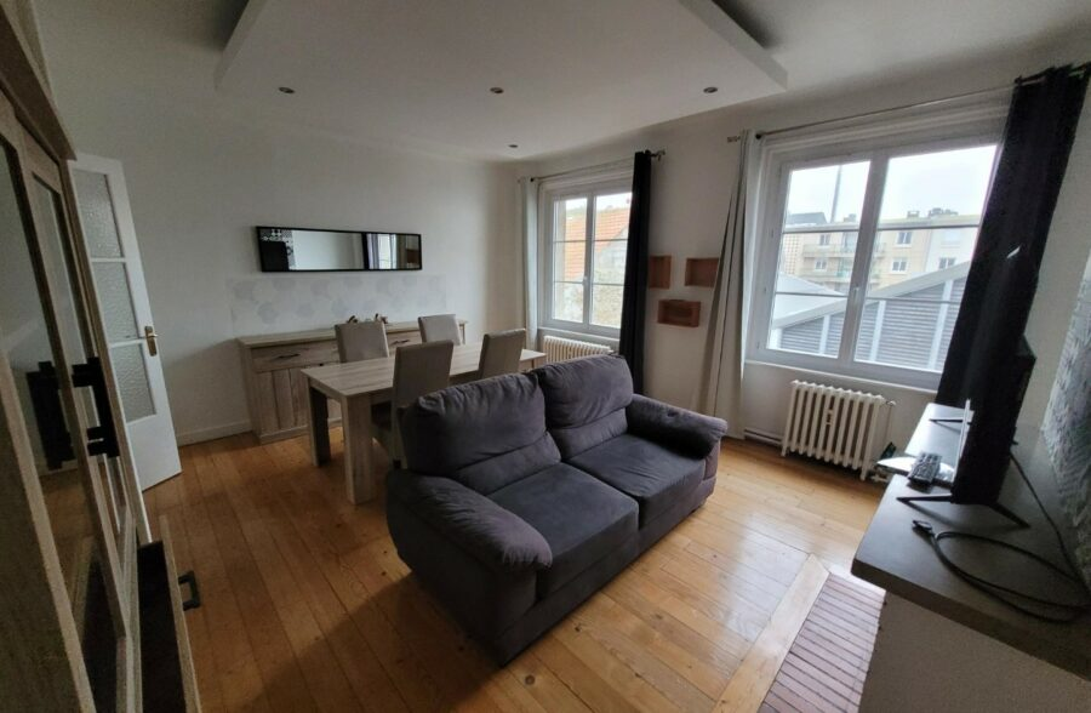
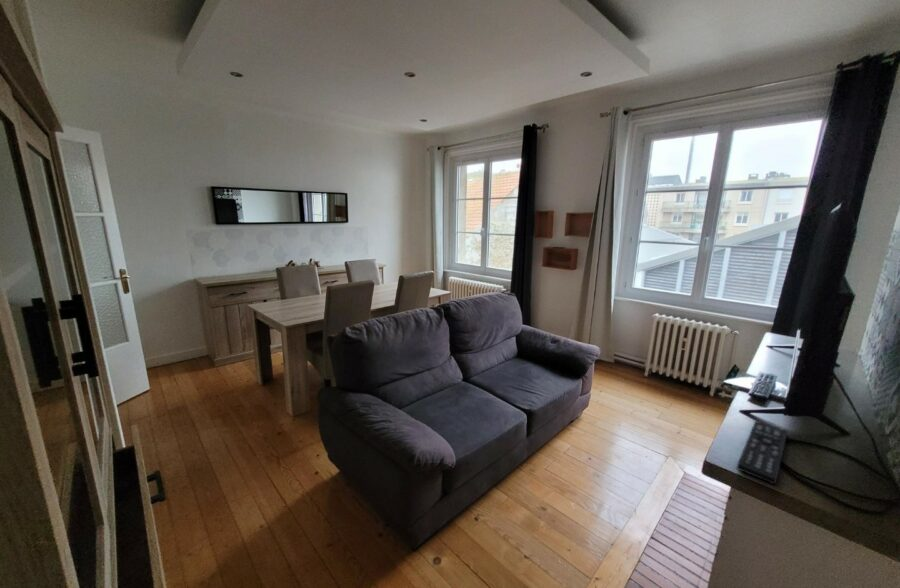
+ remote control (764, 447)
